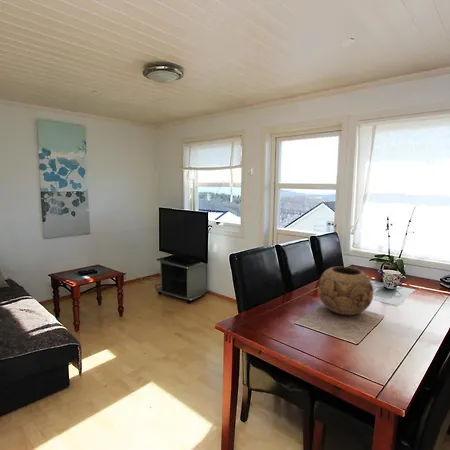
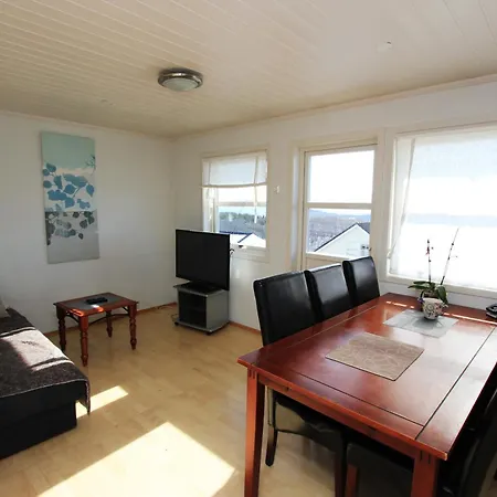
- decorative bowl (344, 290)
